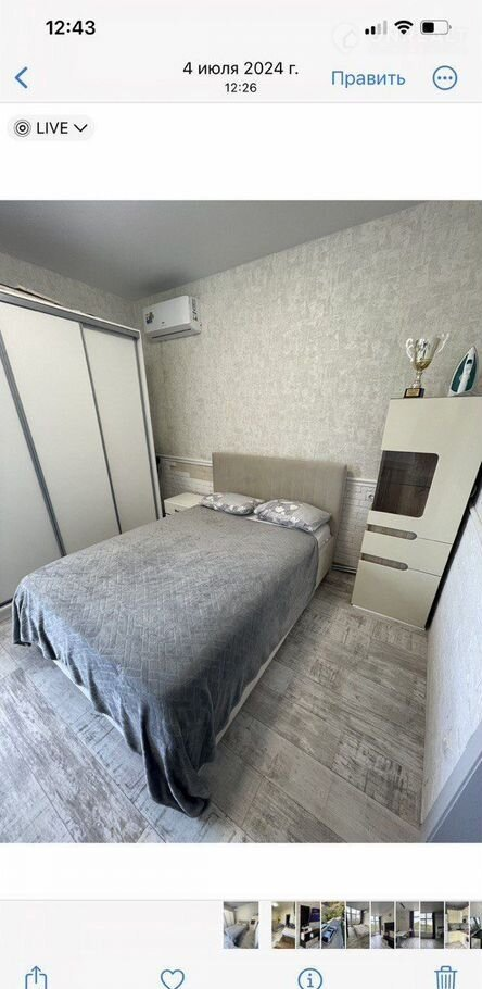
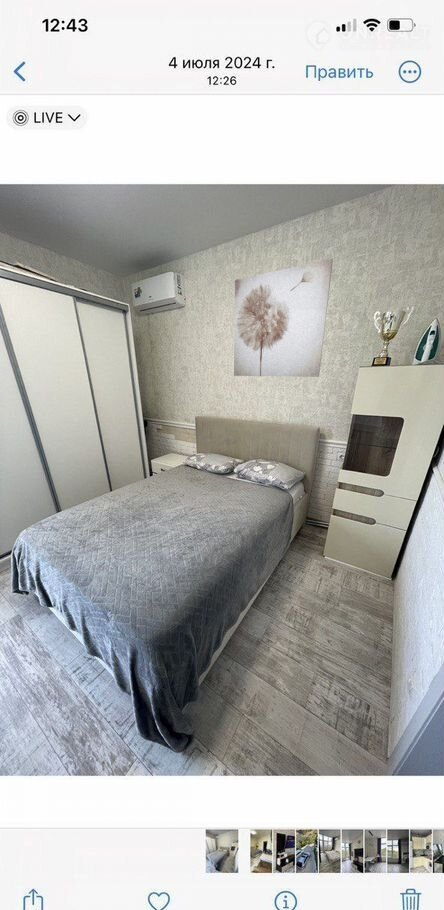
+ wall art (275, 326)
